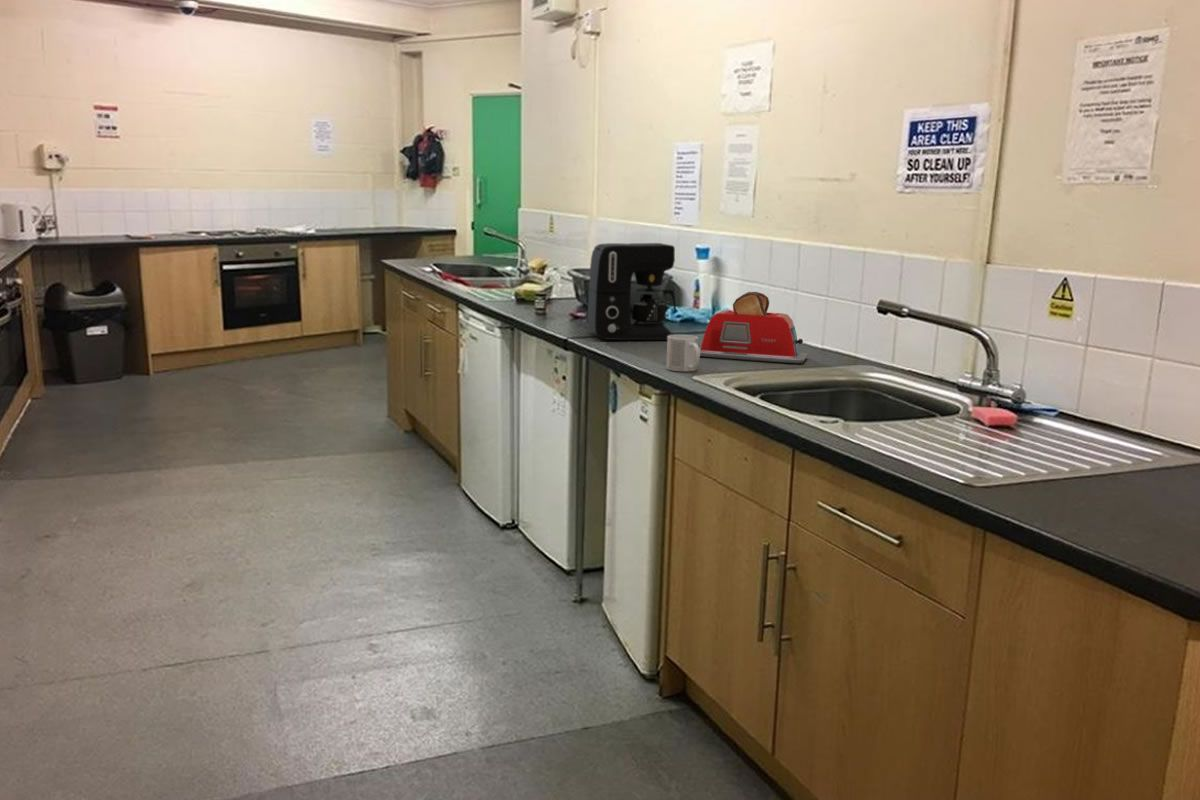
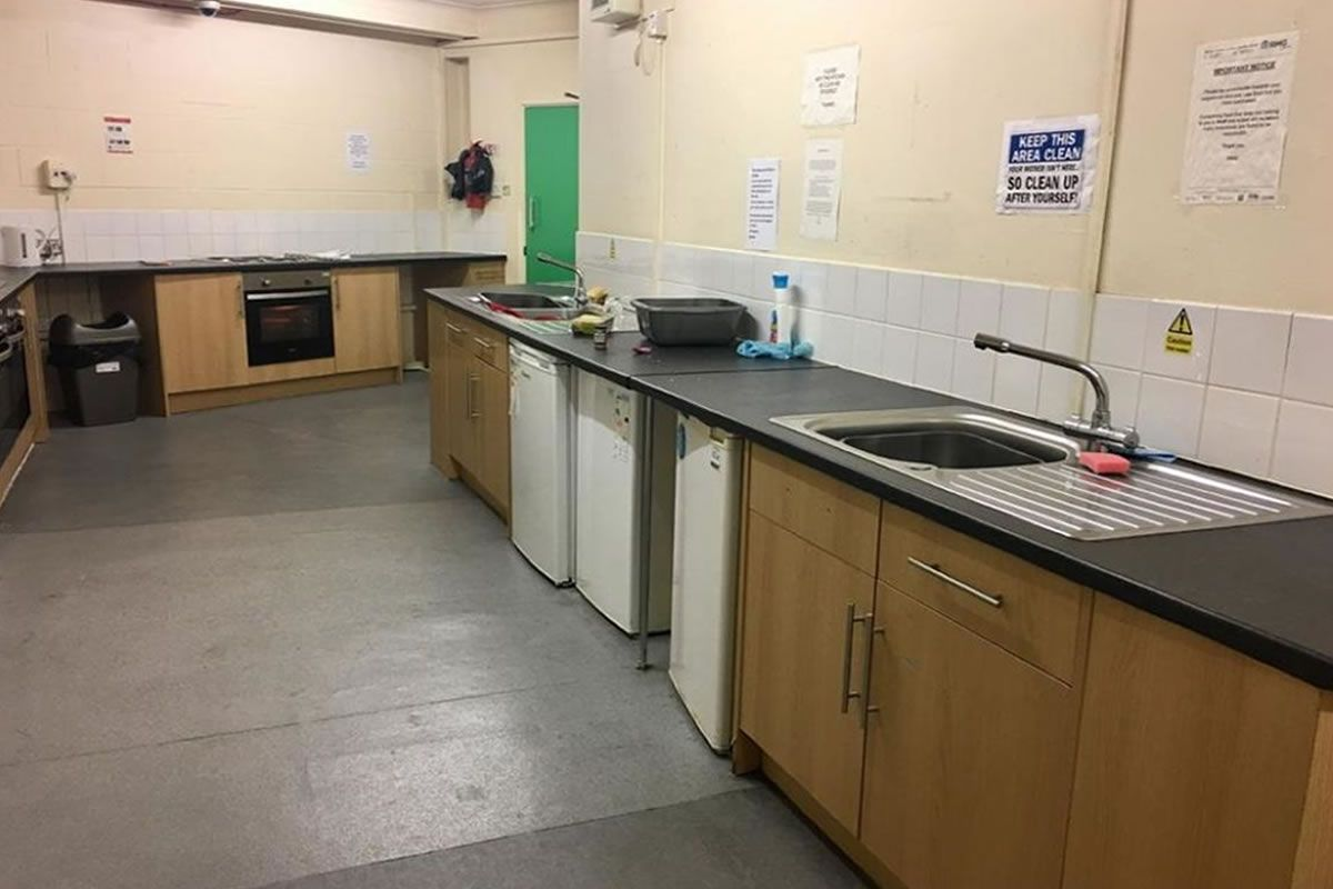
- mug (686, 353)
- coffee maker (637, 290)
- toaster (751, 324)
